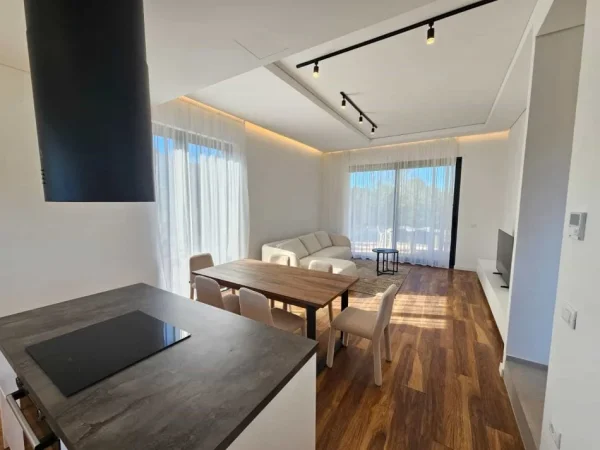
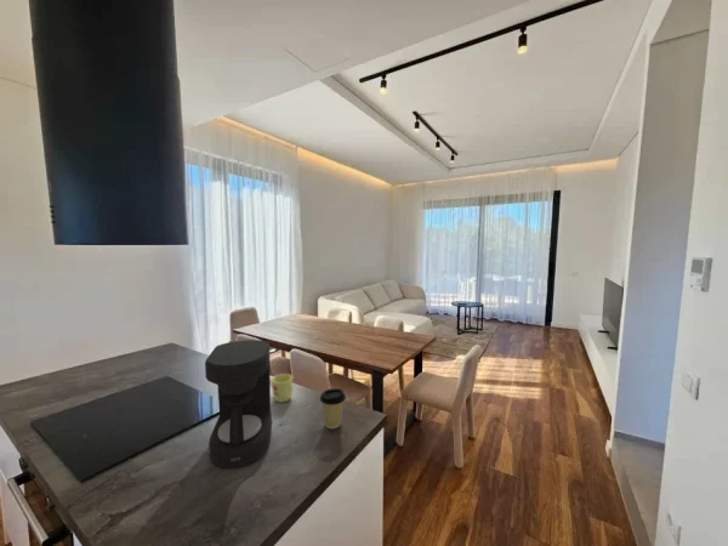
+ mug (279, 387)
+ coffee maker (241, 397)
+ coffee cup (332, 408)
